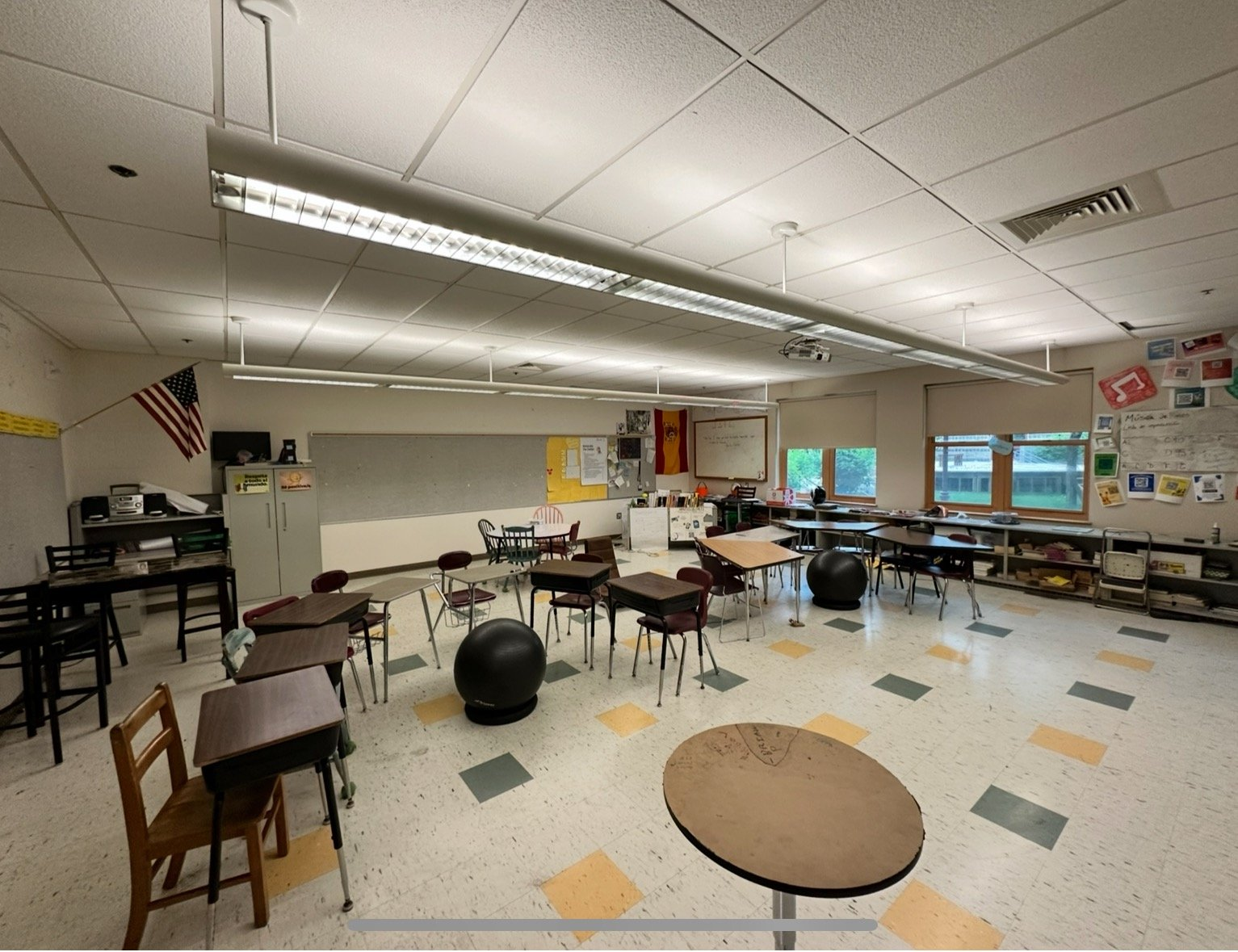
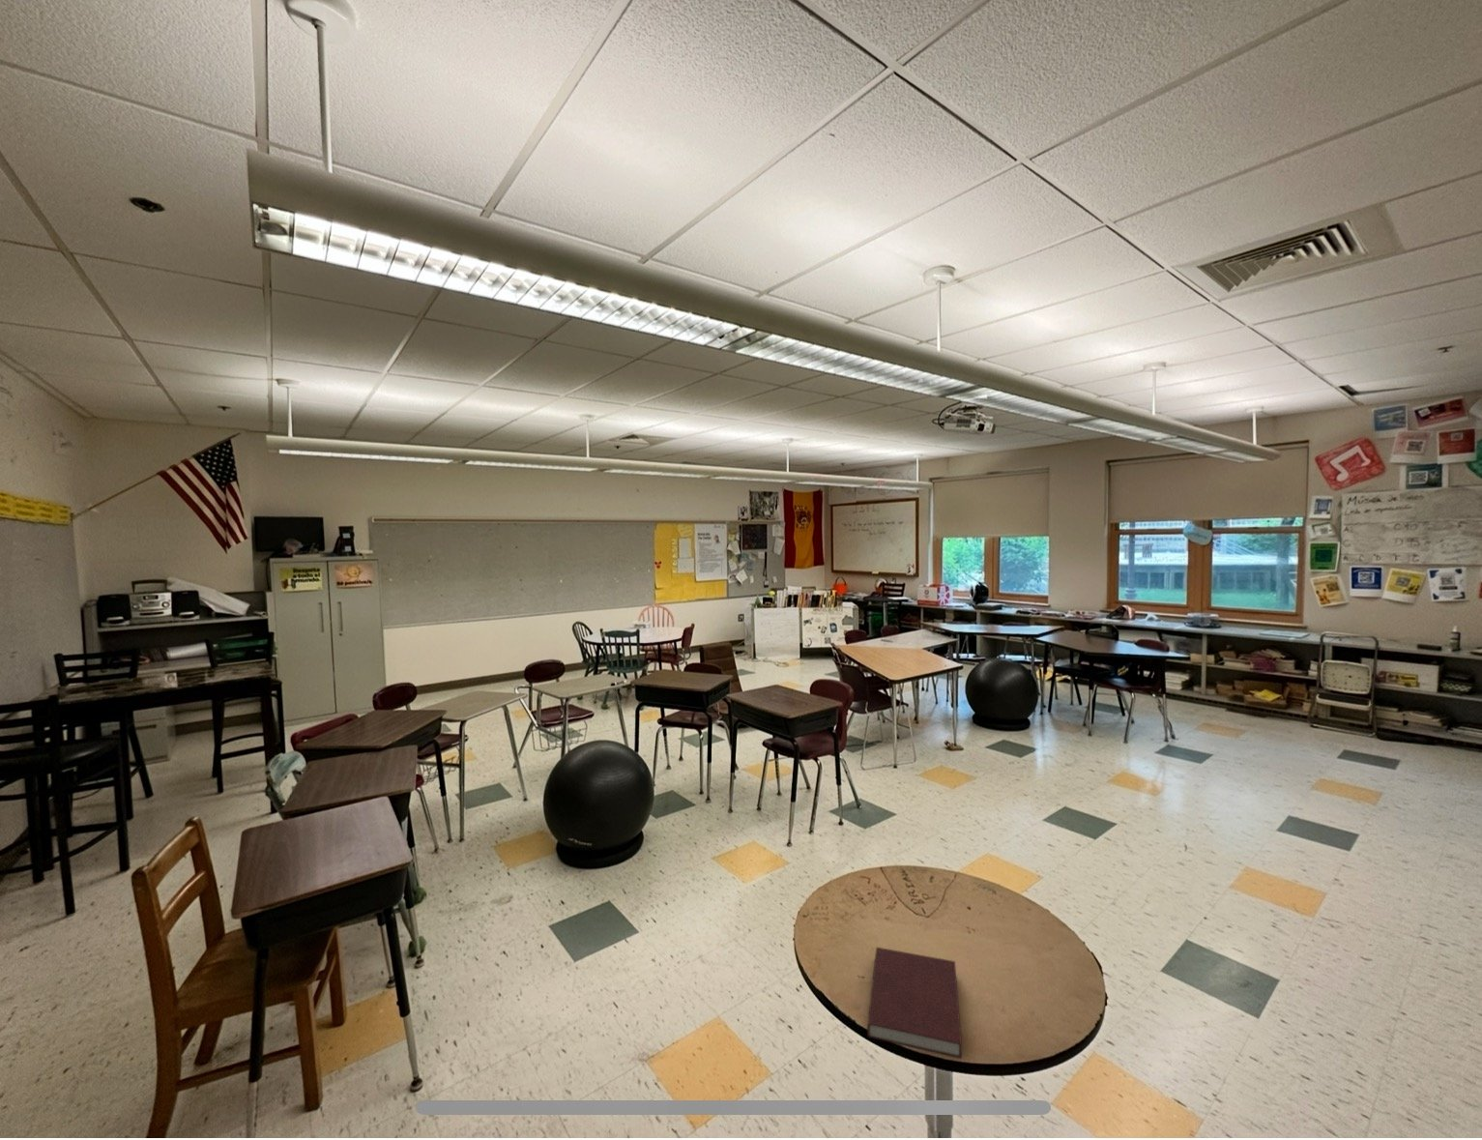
+ notebook (913, 996)
